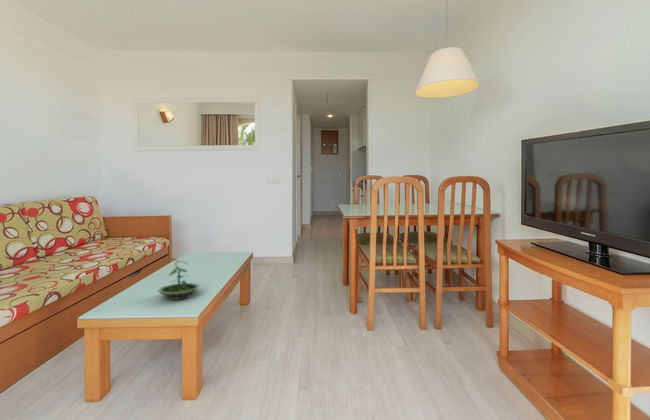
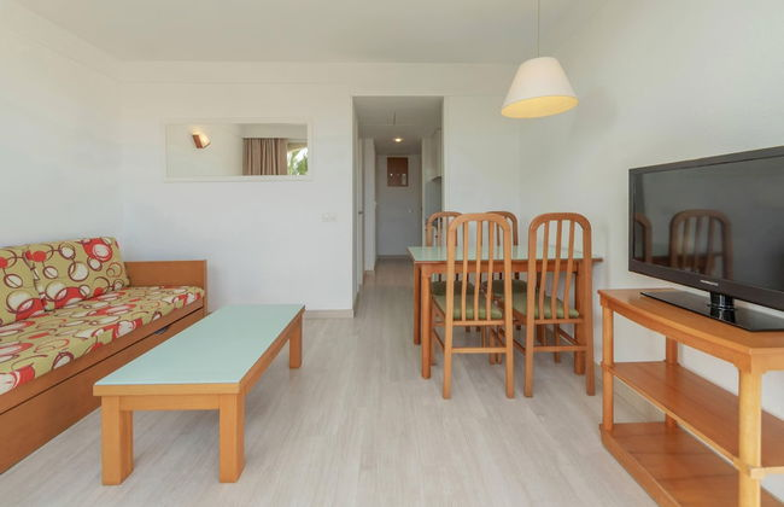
- terrarium (179, 267)
